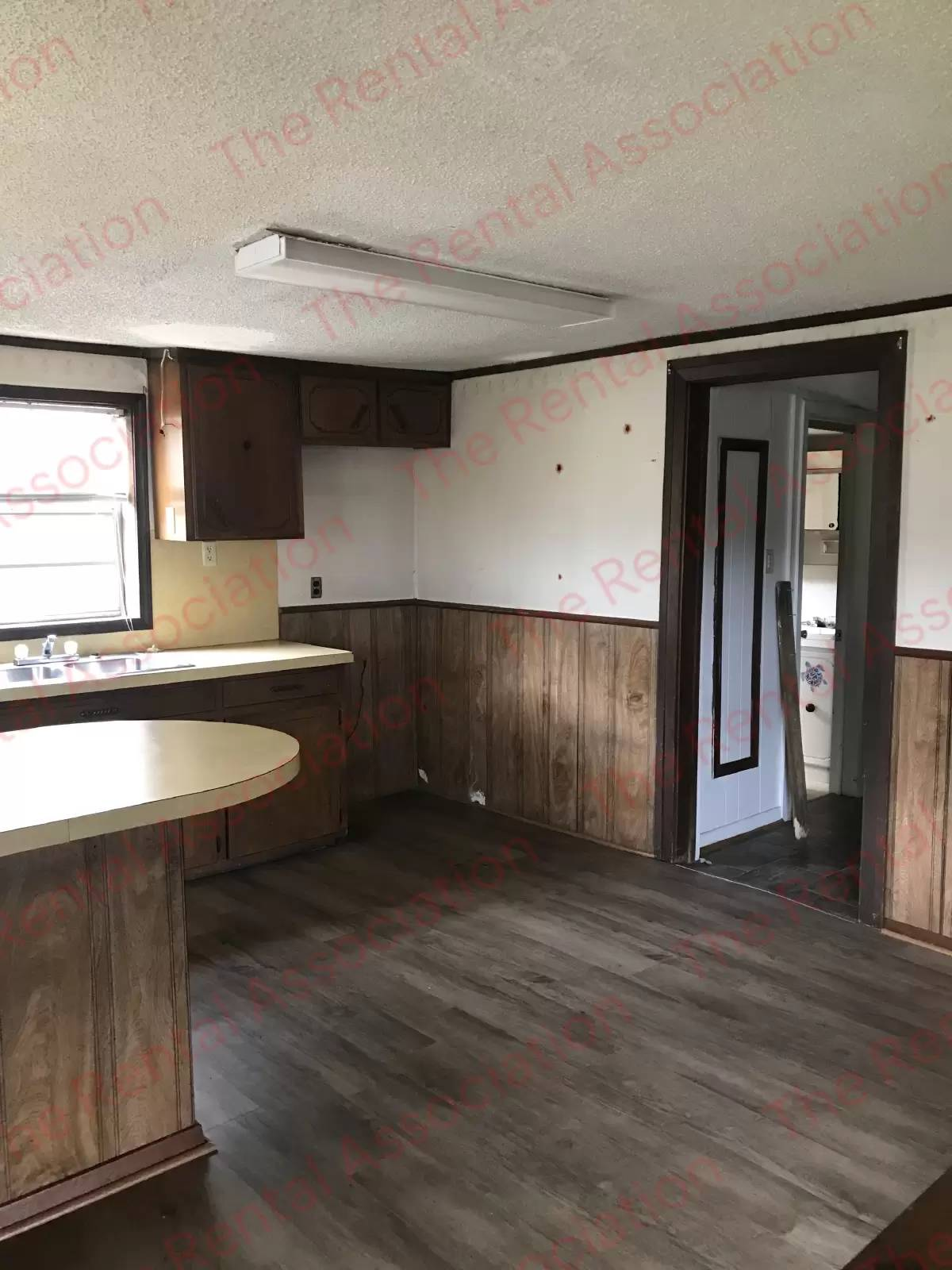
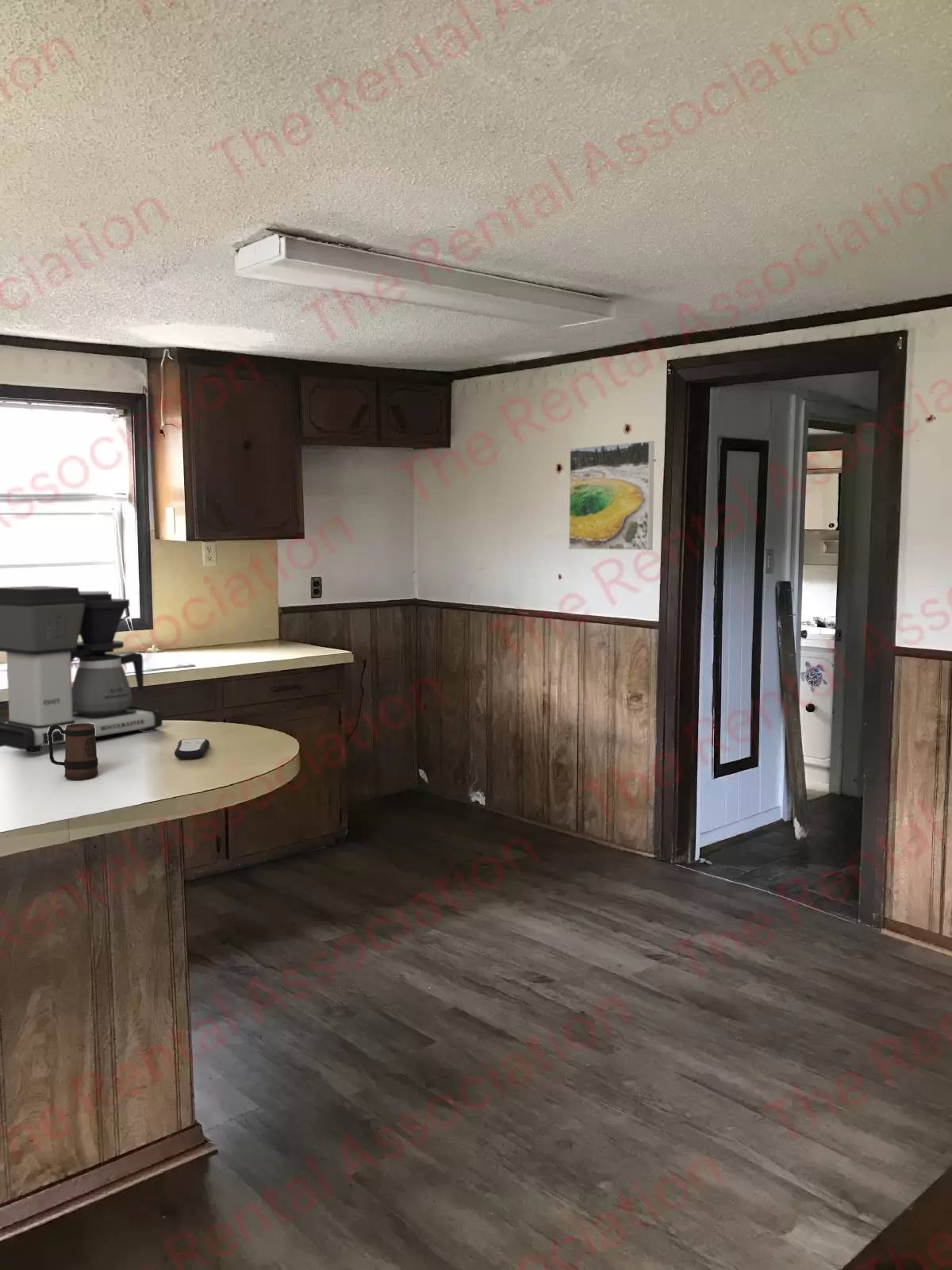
+ coffee maker (72, 660)
+ mug (73, 750)
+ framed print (609, 497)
+ remote control (191, 748)
